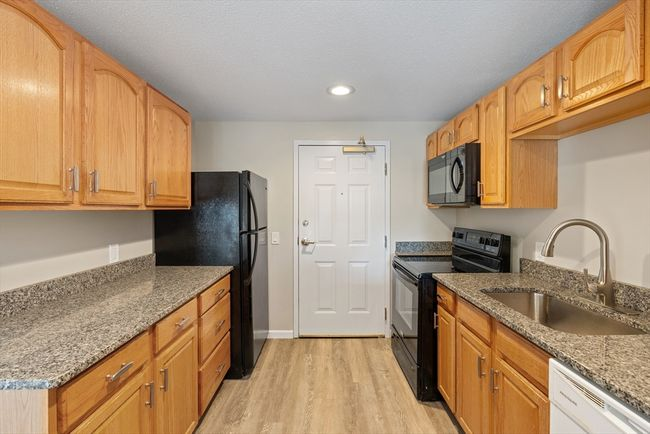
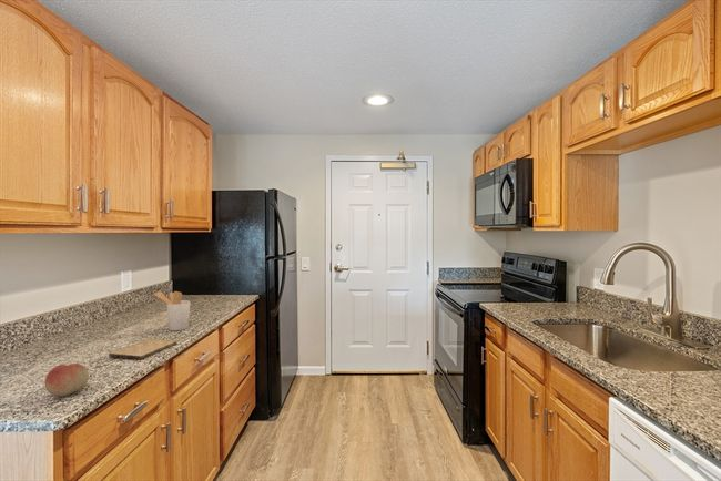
+ fruit (67, 378)
+ utensil holder (172, 309)
+ cutting board (144, 348)
